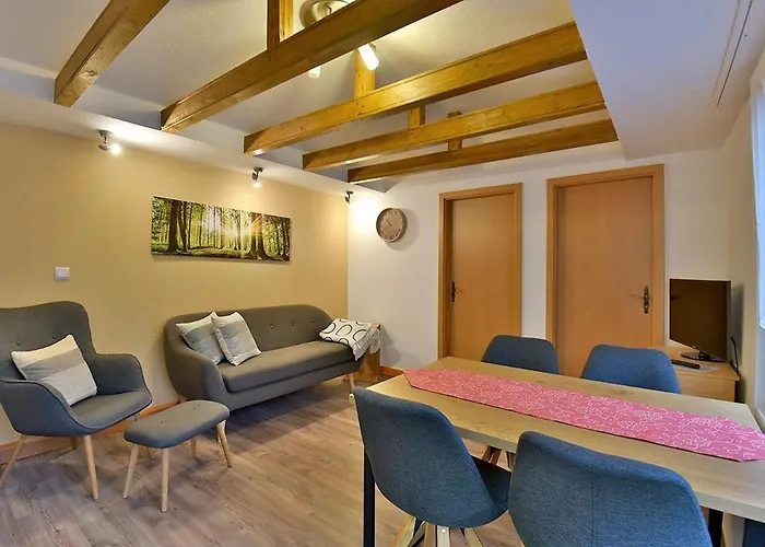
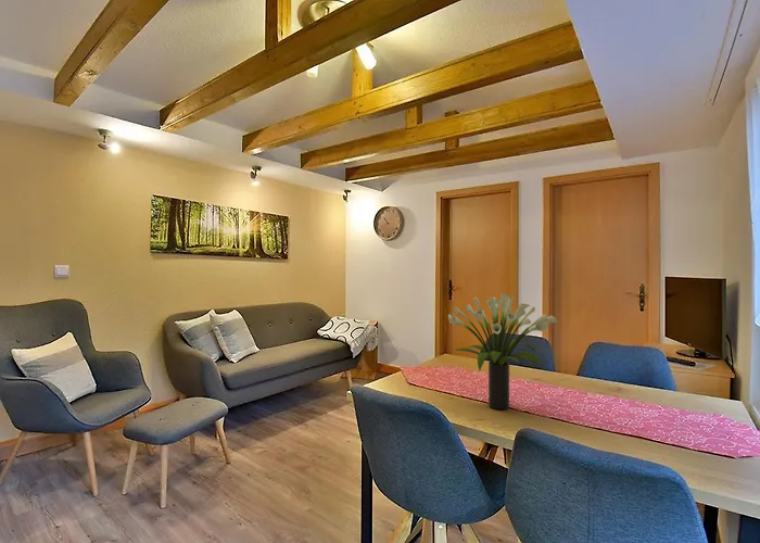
+ flower arrangement (499, 349)
